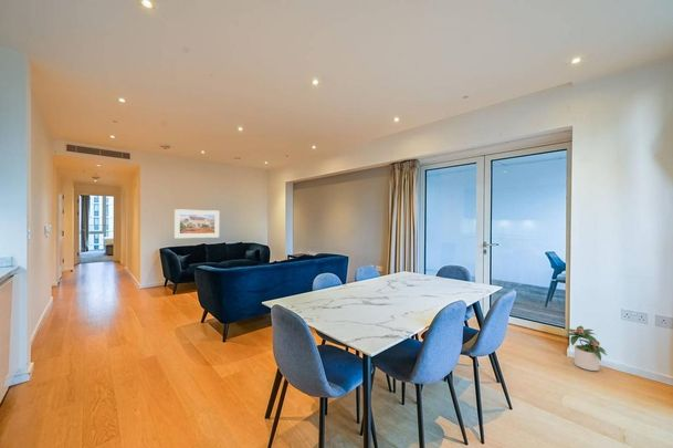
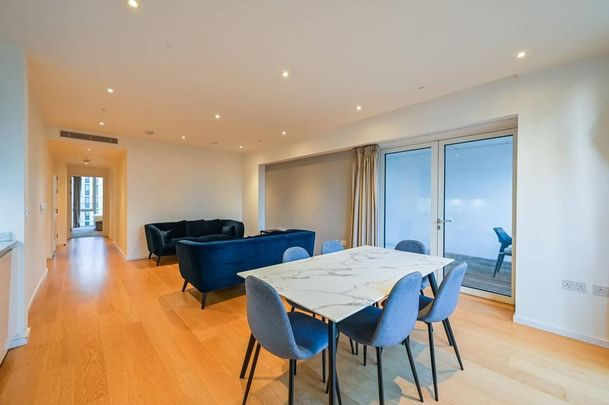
- potted plant (582, 347)
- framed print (198, 223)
